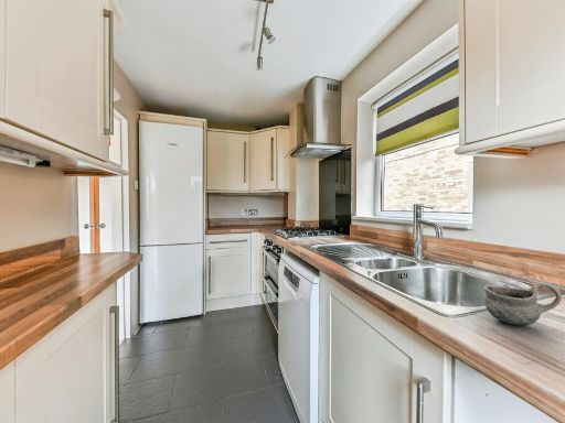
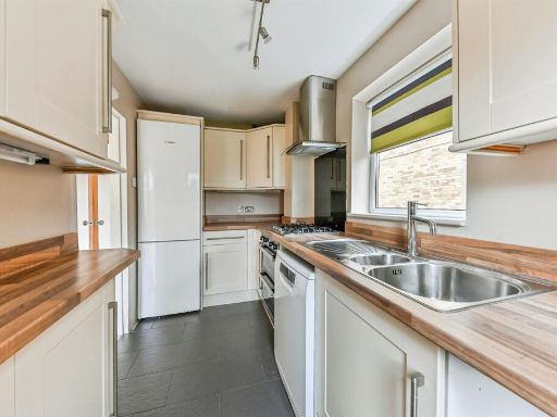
- mug (519, 301)
